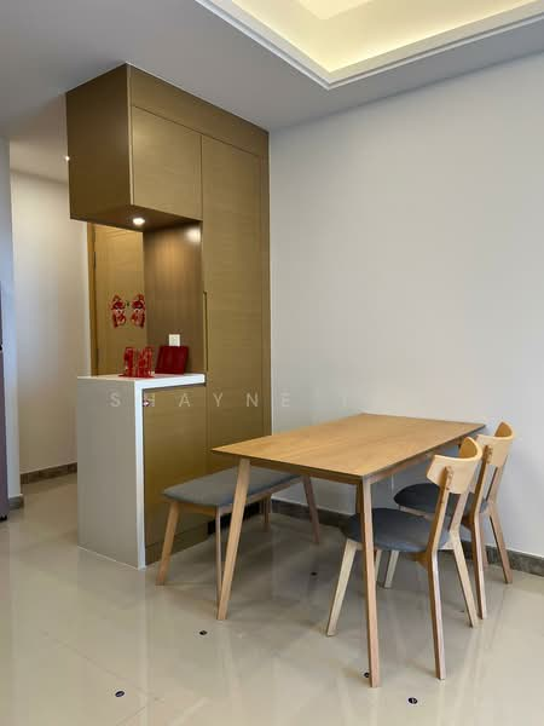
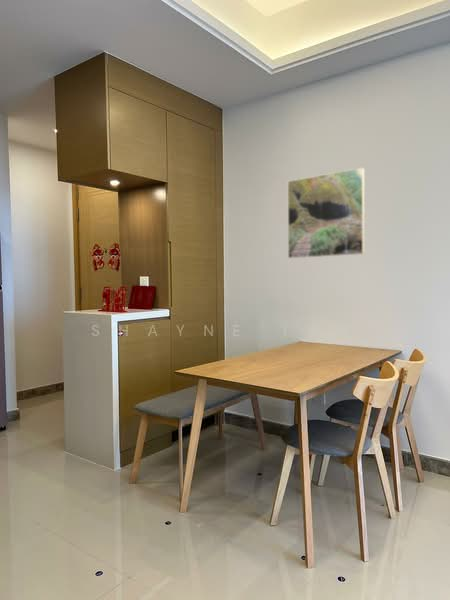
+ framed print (324, 215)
